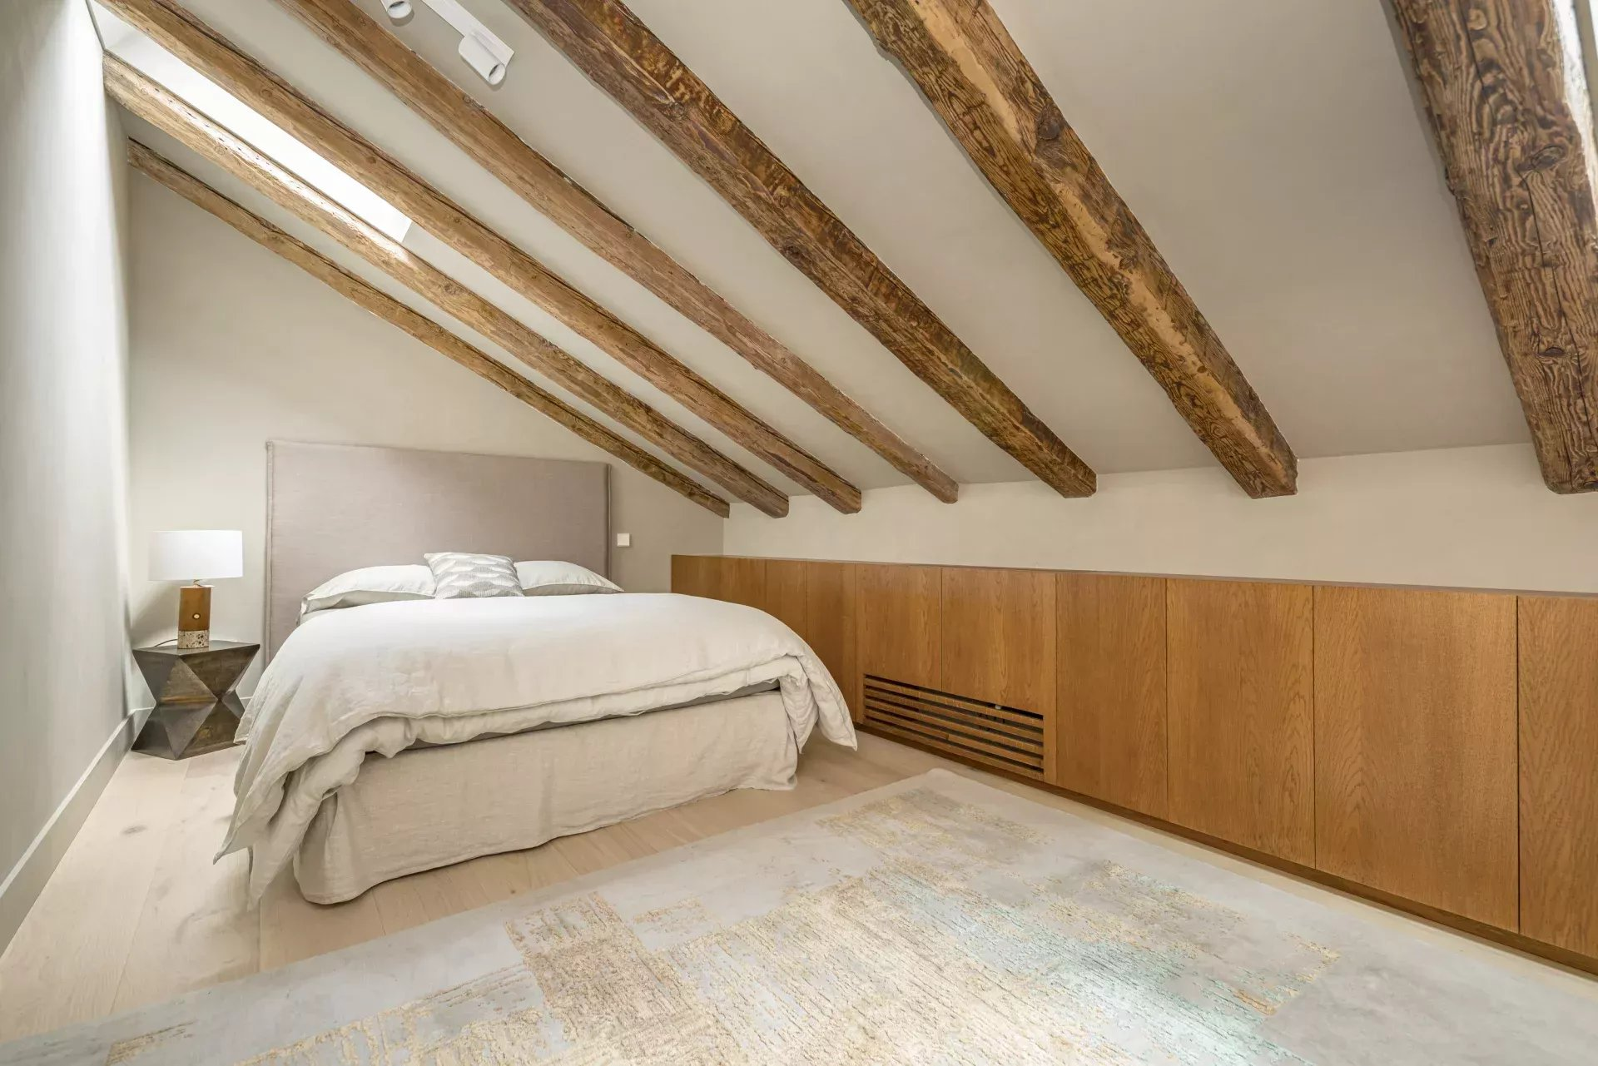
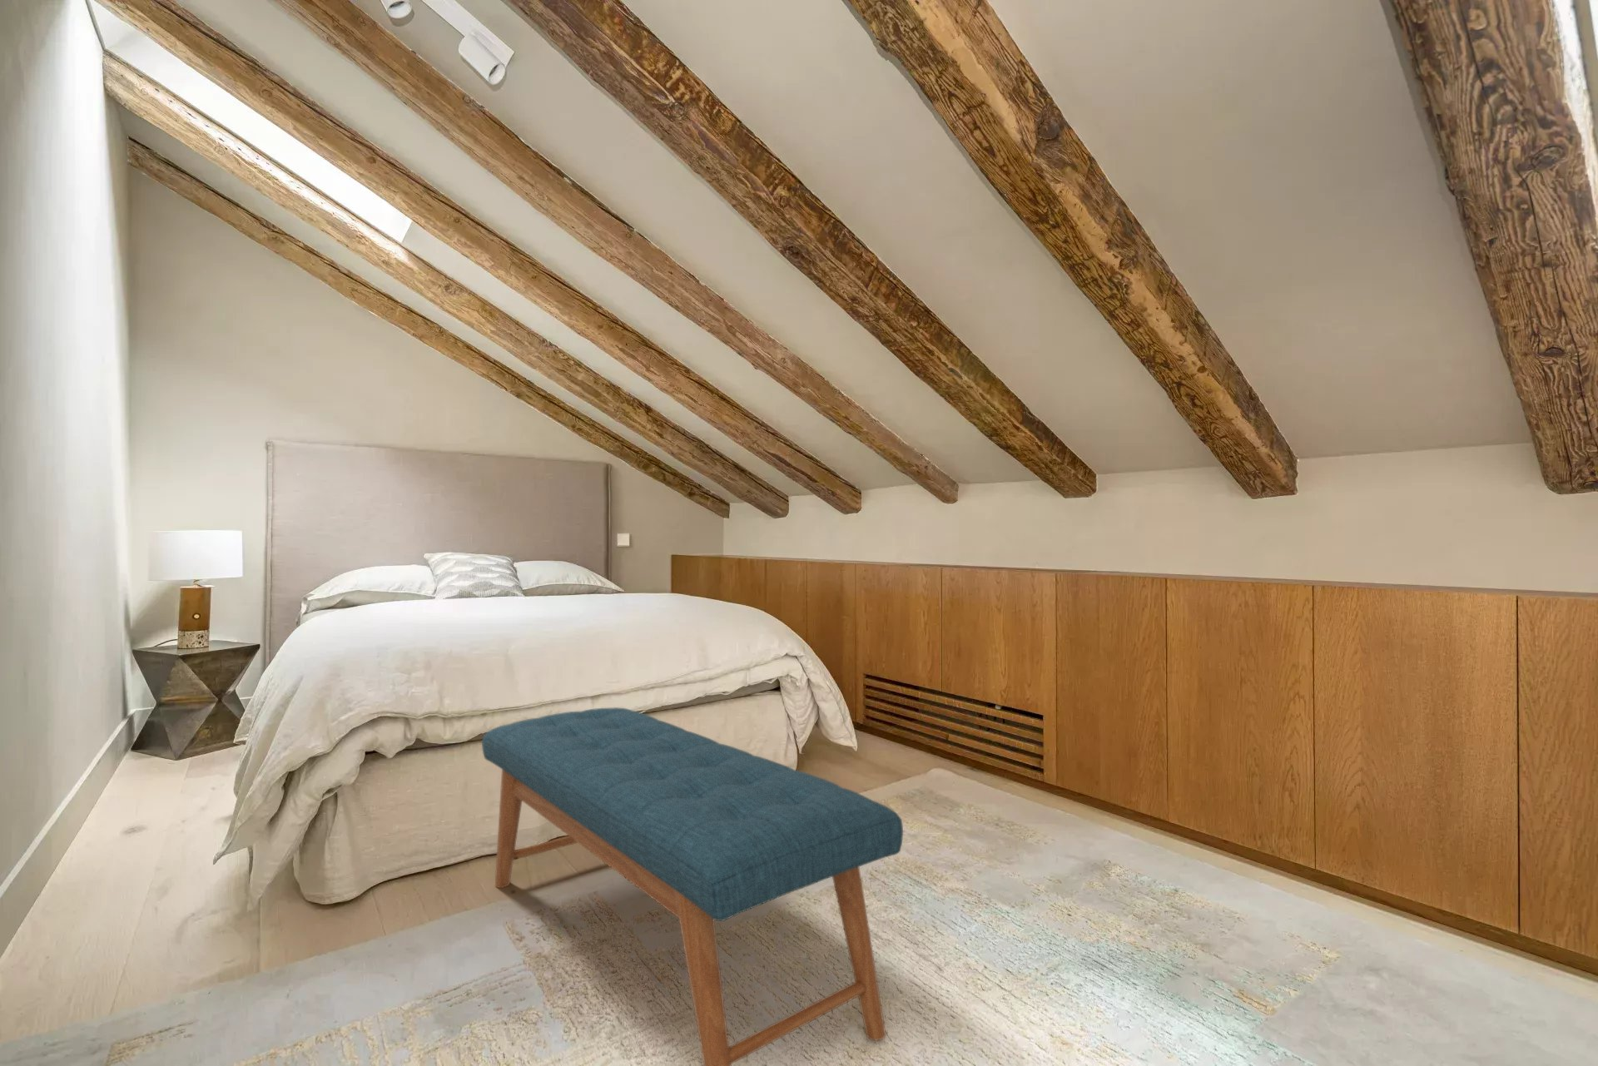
+ bench (654, 847)
